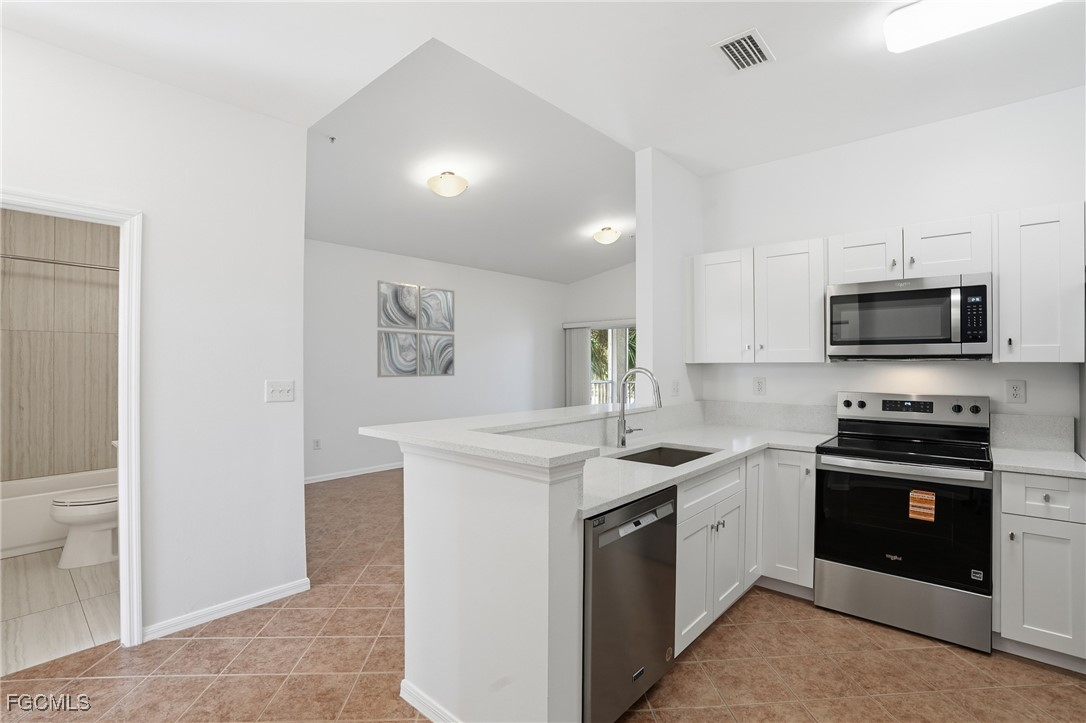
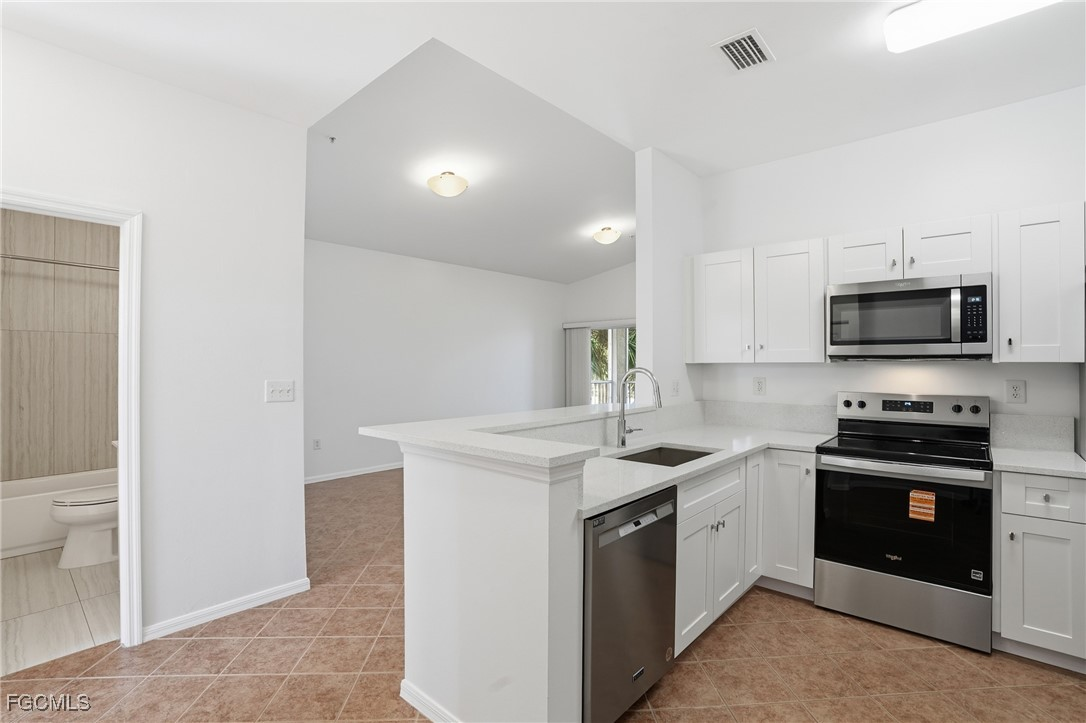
- wall art (417, 332)
